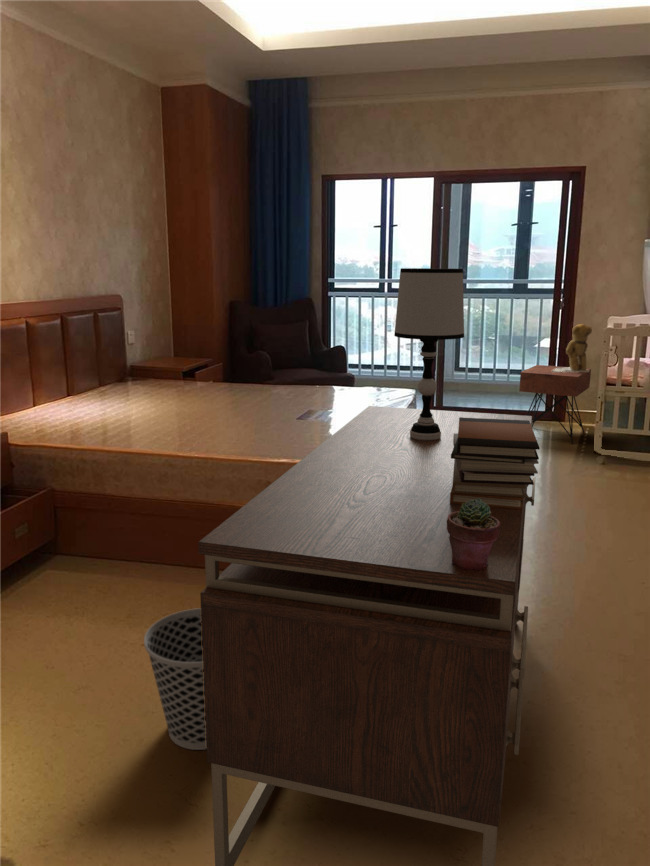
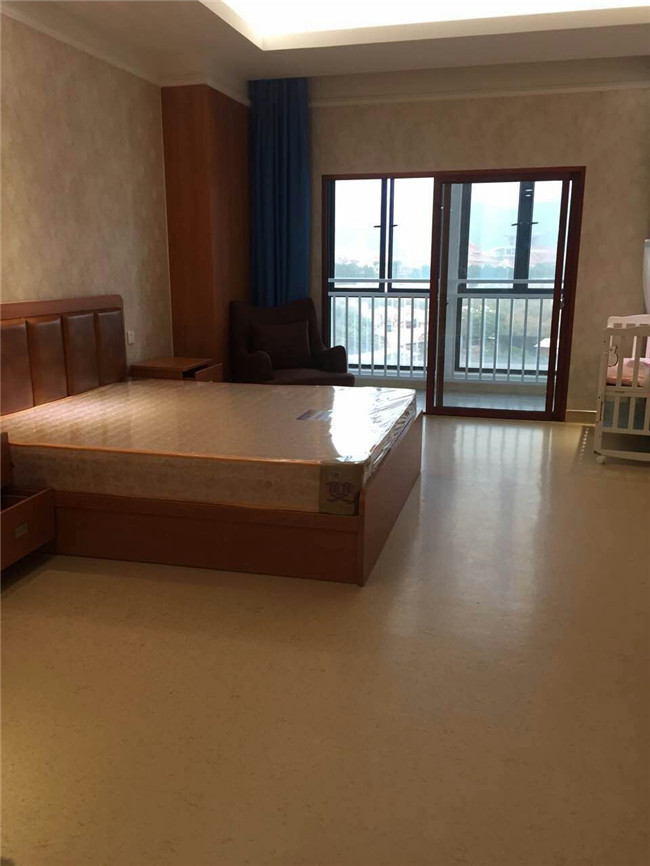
- nightstand (555, 403)
- potted succulent (472, 531)
- desk (414, 596)
- book stack (492, 459)
- wastebasket (201, 681)
- teddy bear (574, 347)
- table lamp (428, 354)
